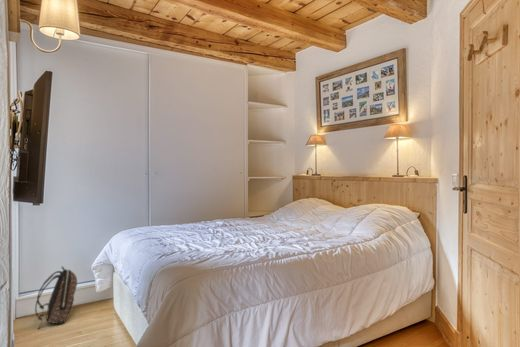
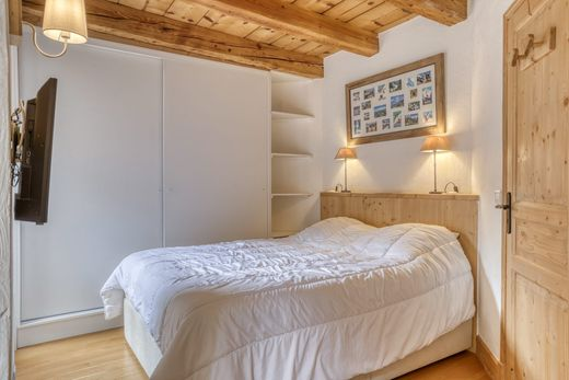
- backpack (57, 292)
